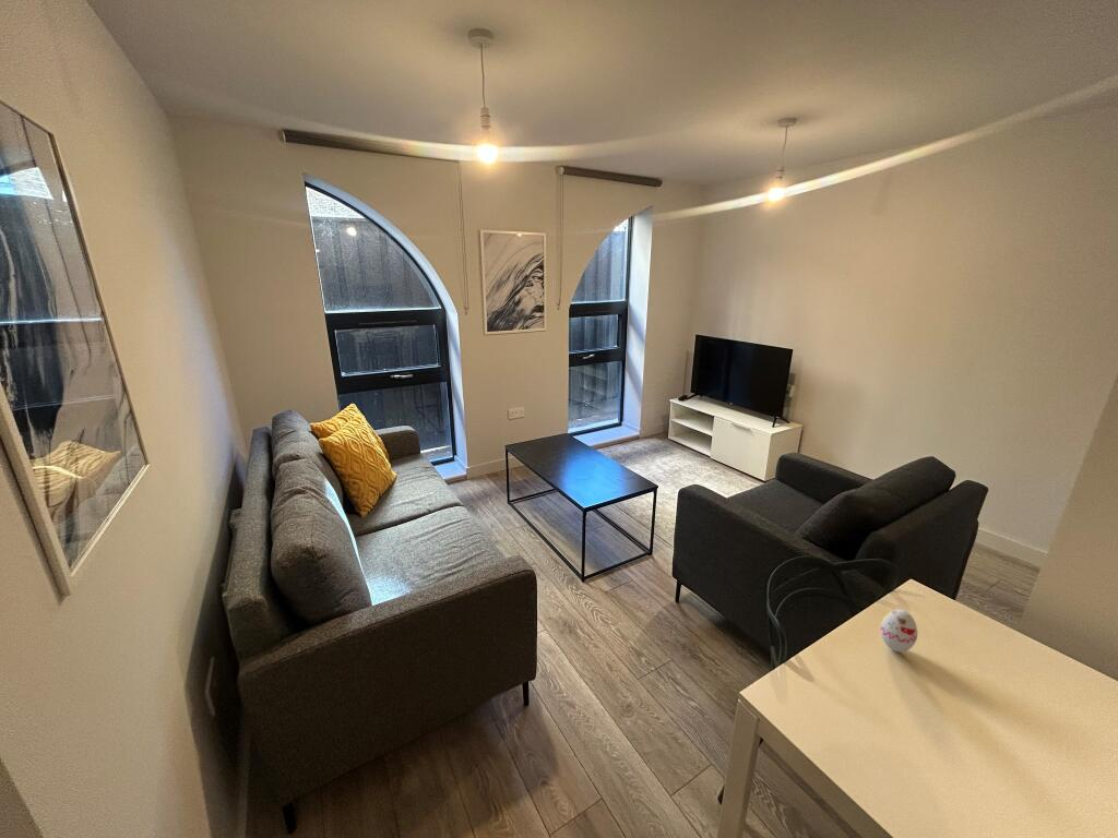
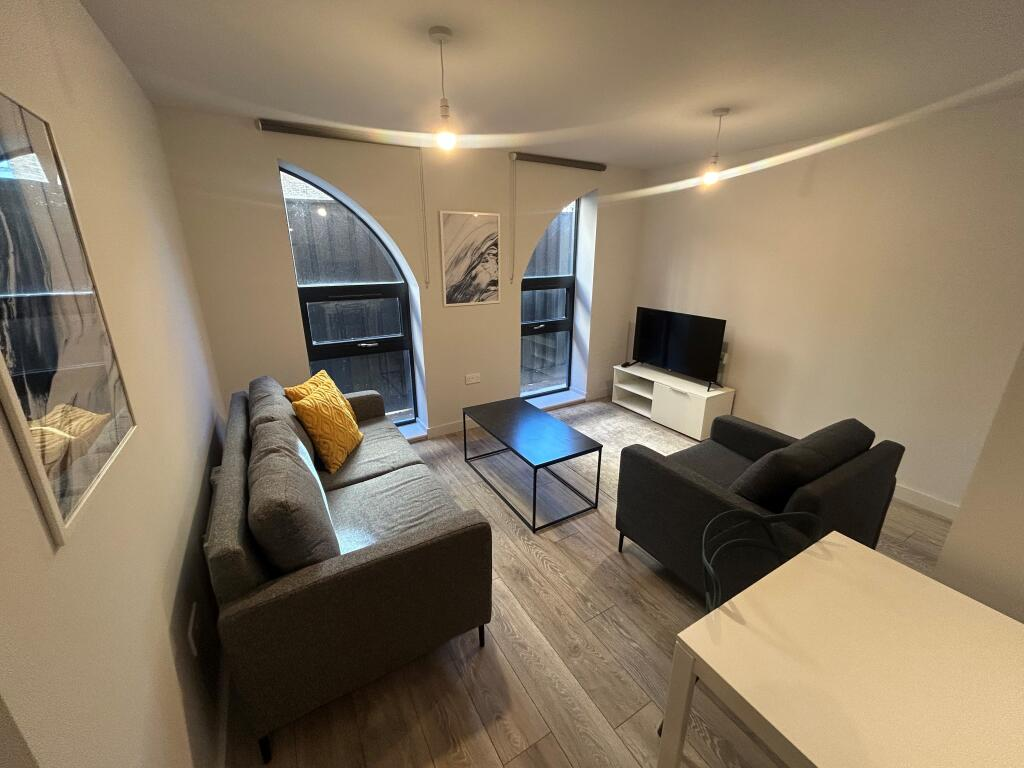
- decorative egg (899, 630)
